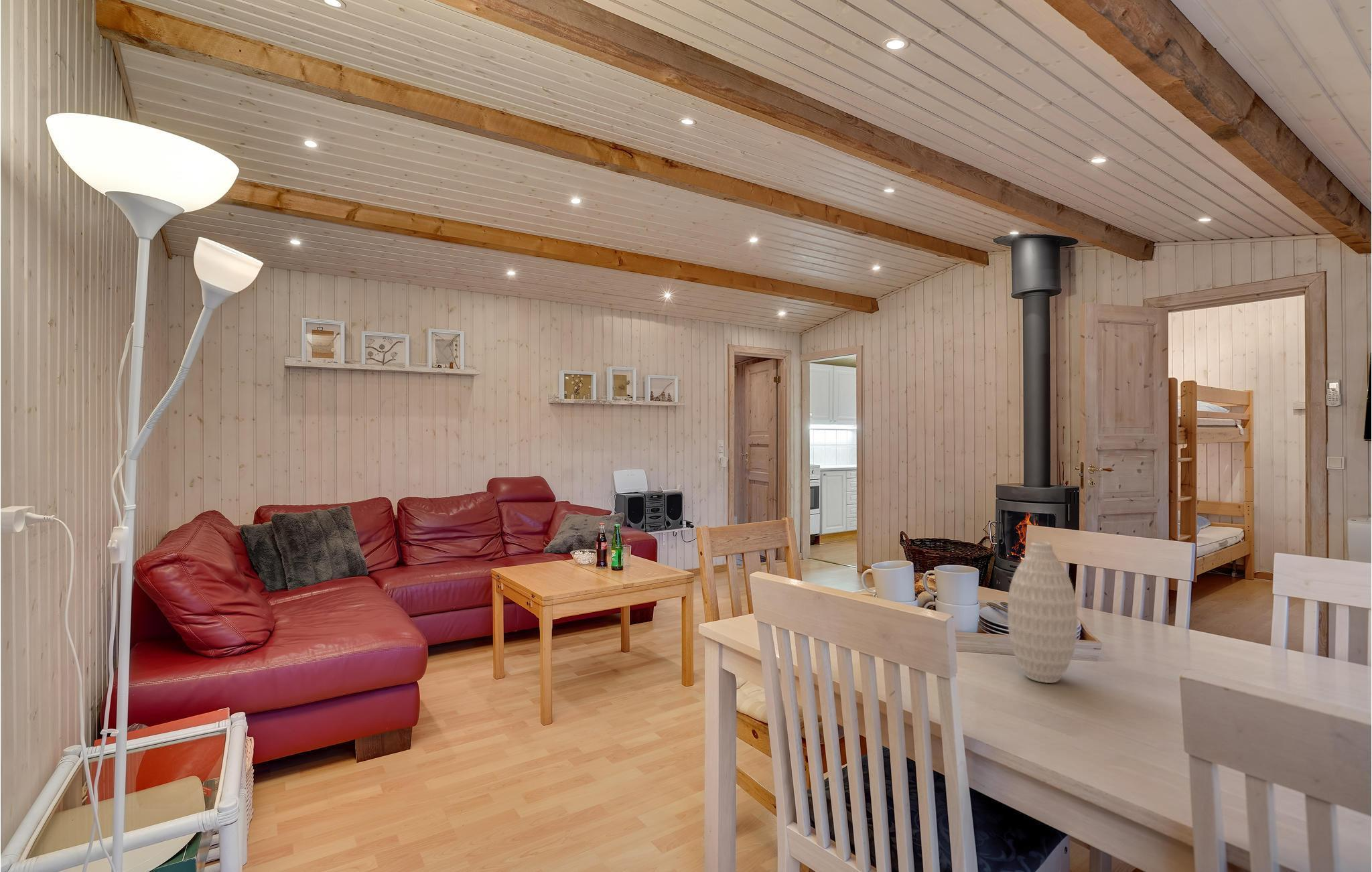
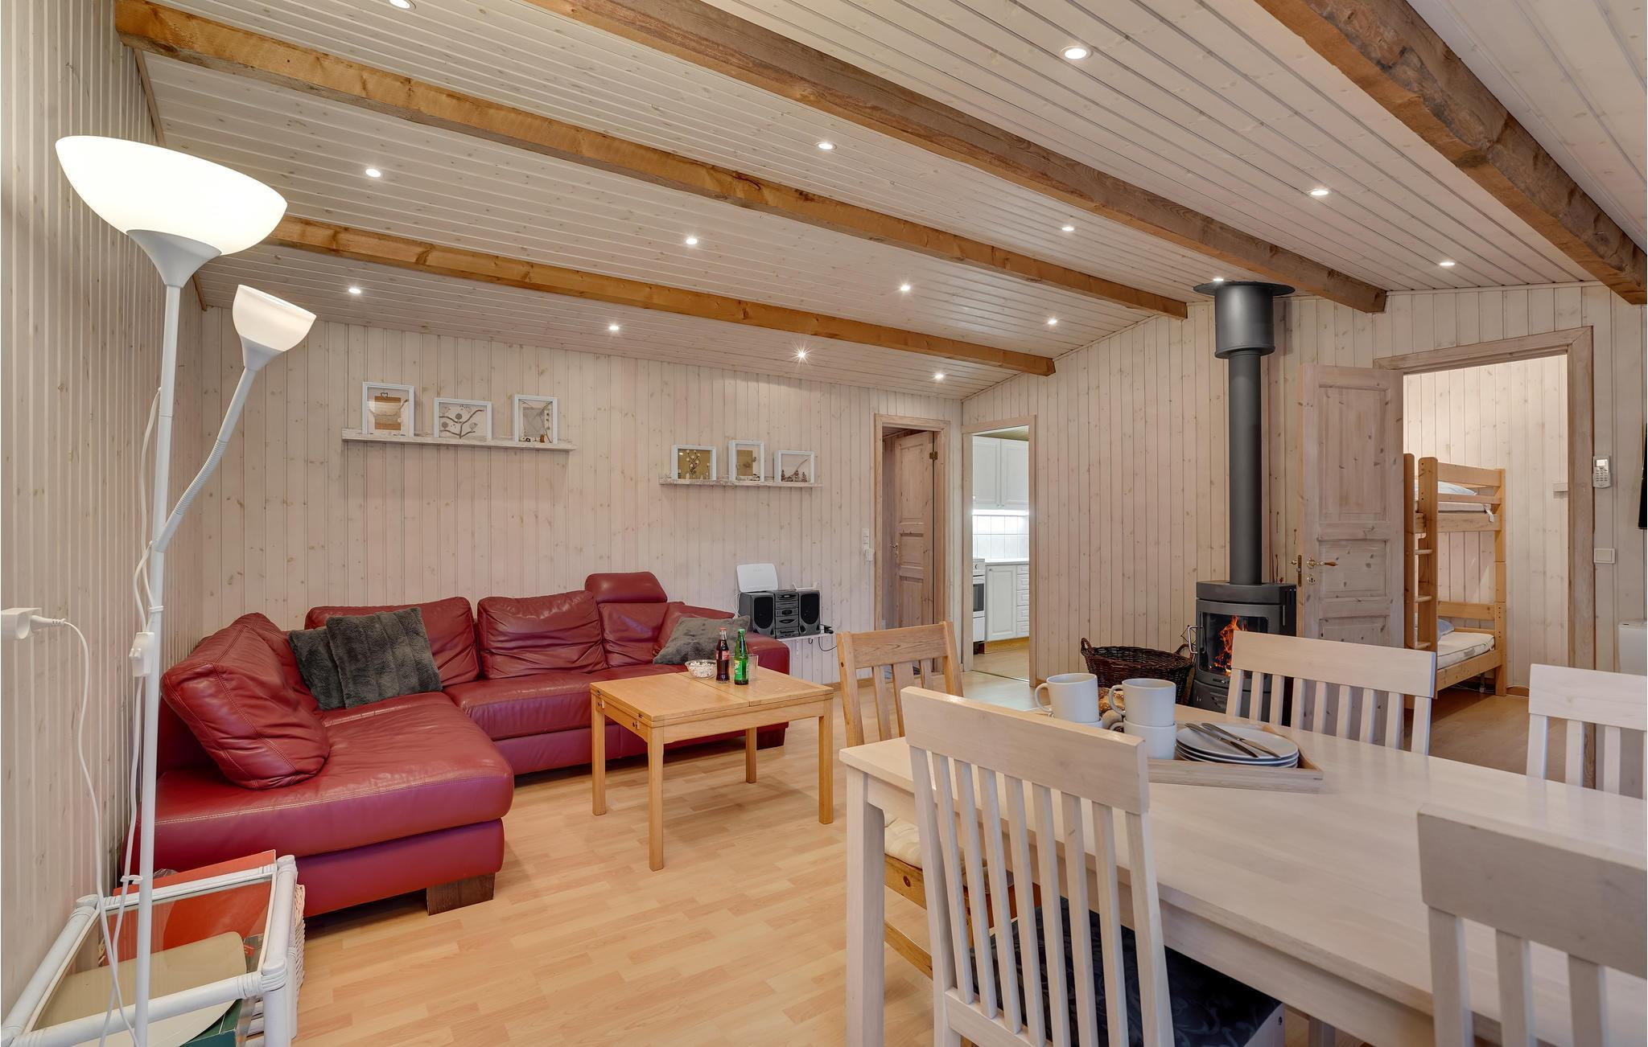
- vase (1041, 610)
